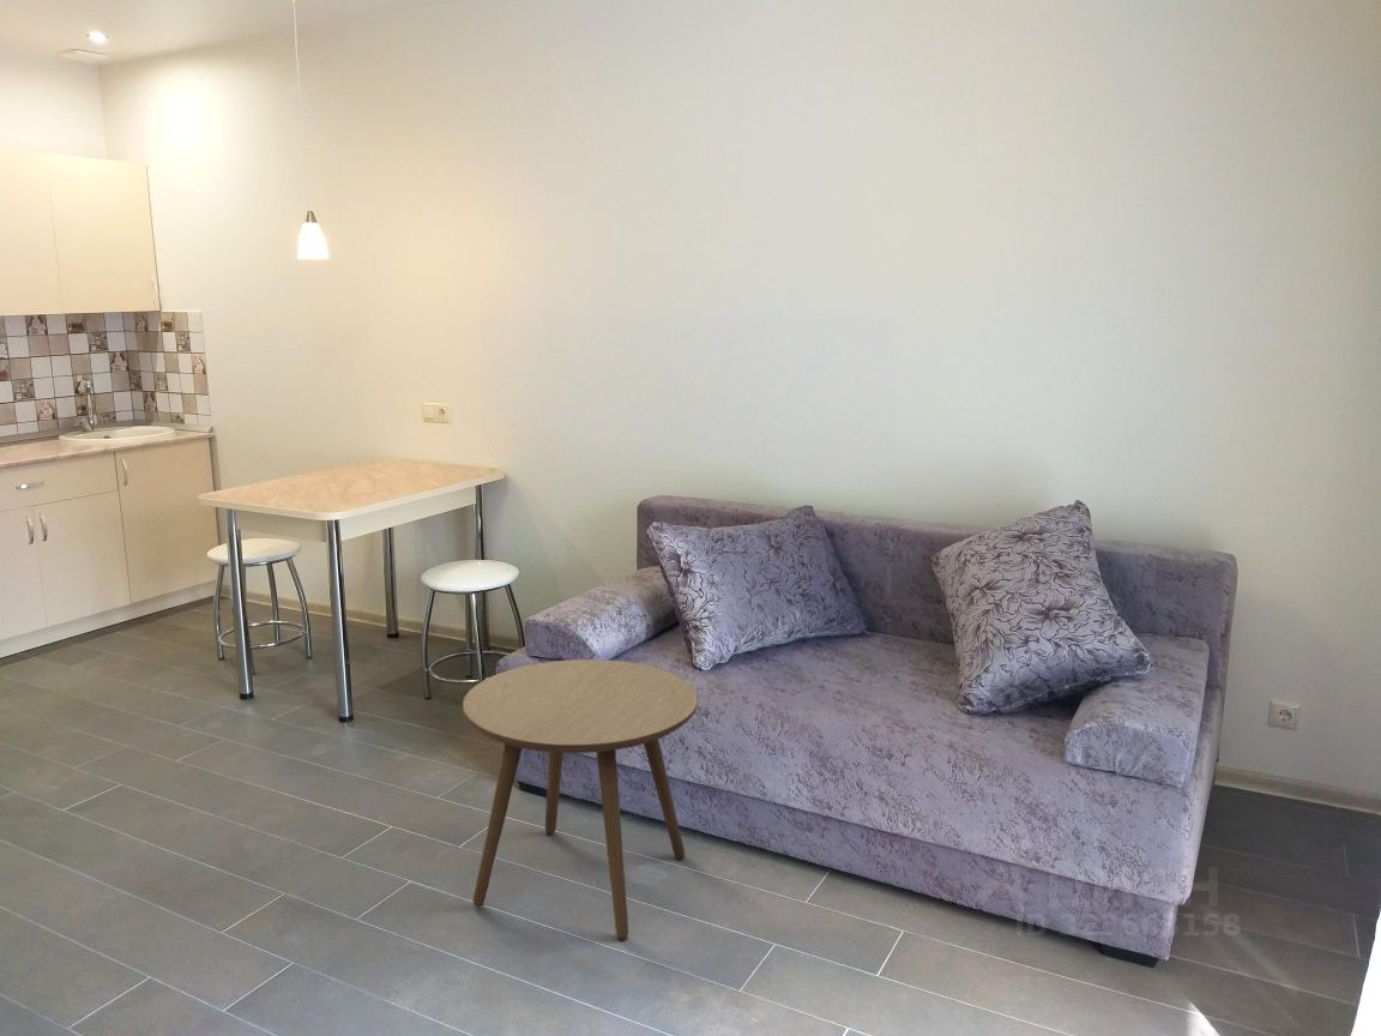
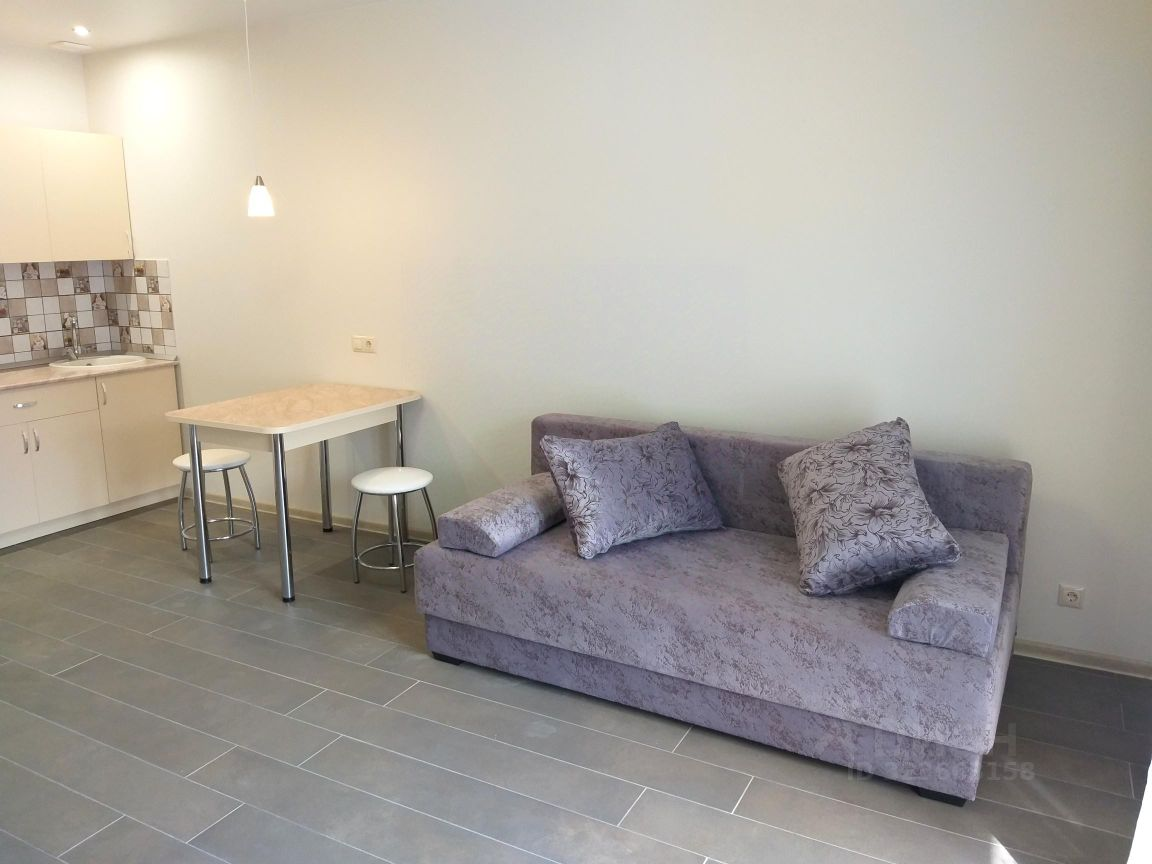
- side table (601, 790)
